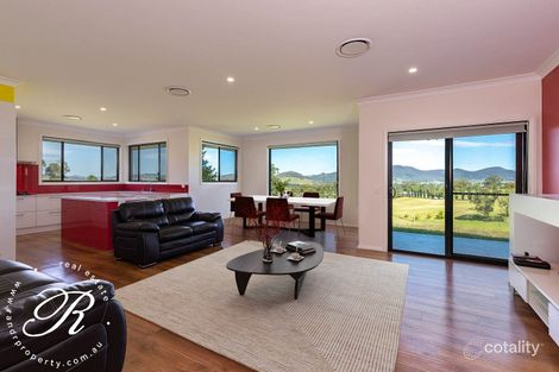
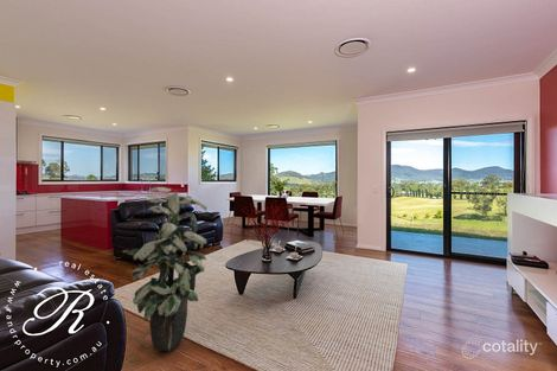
+ indoor plant (168, 264)
